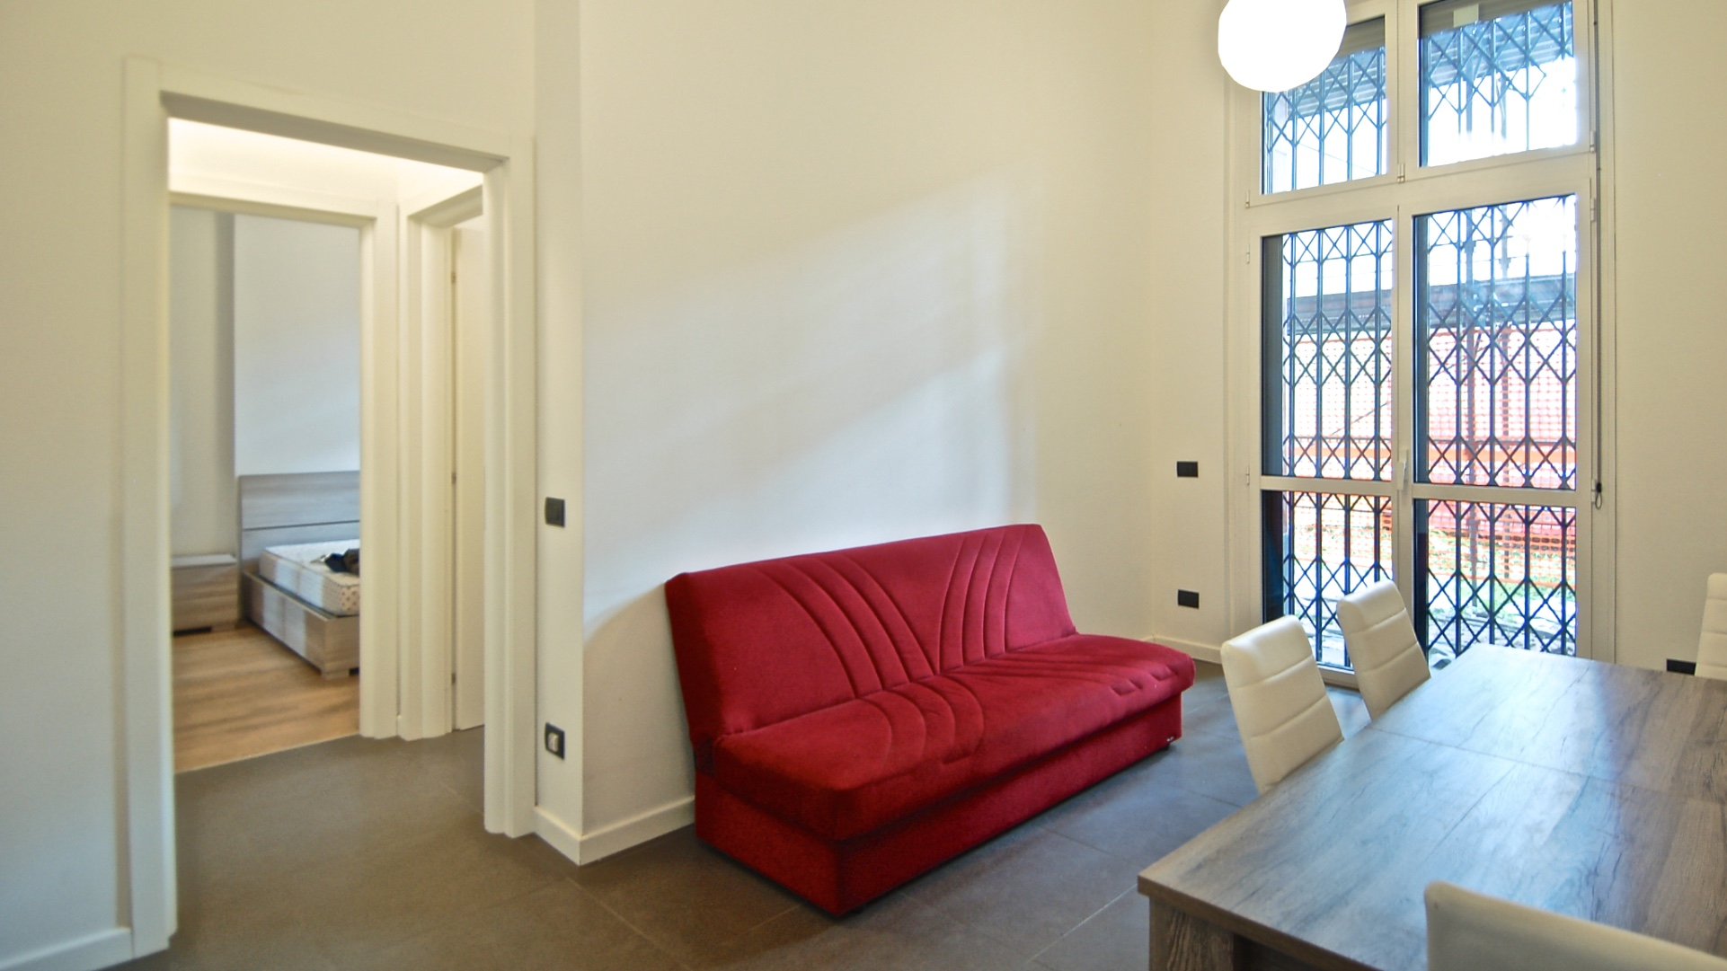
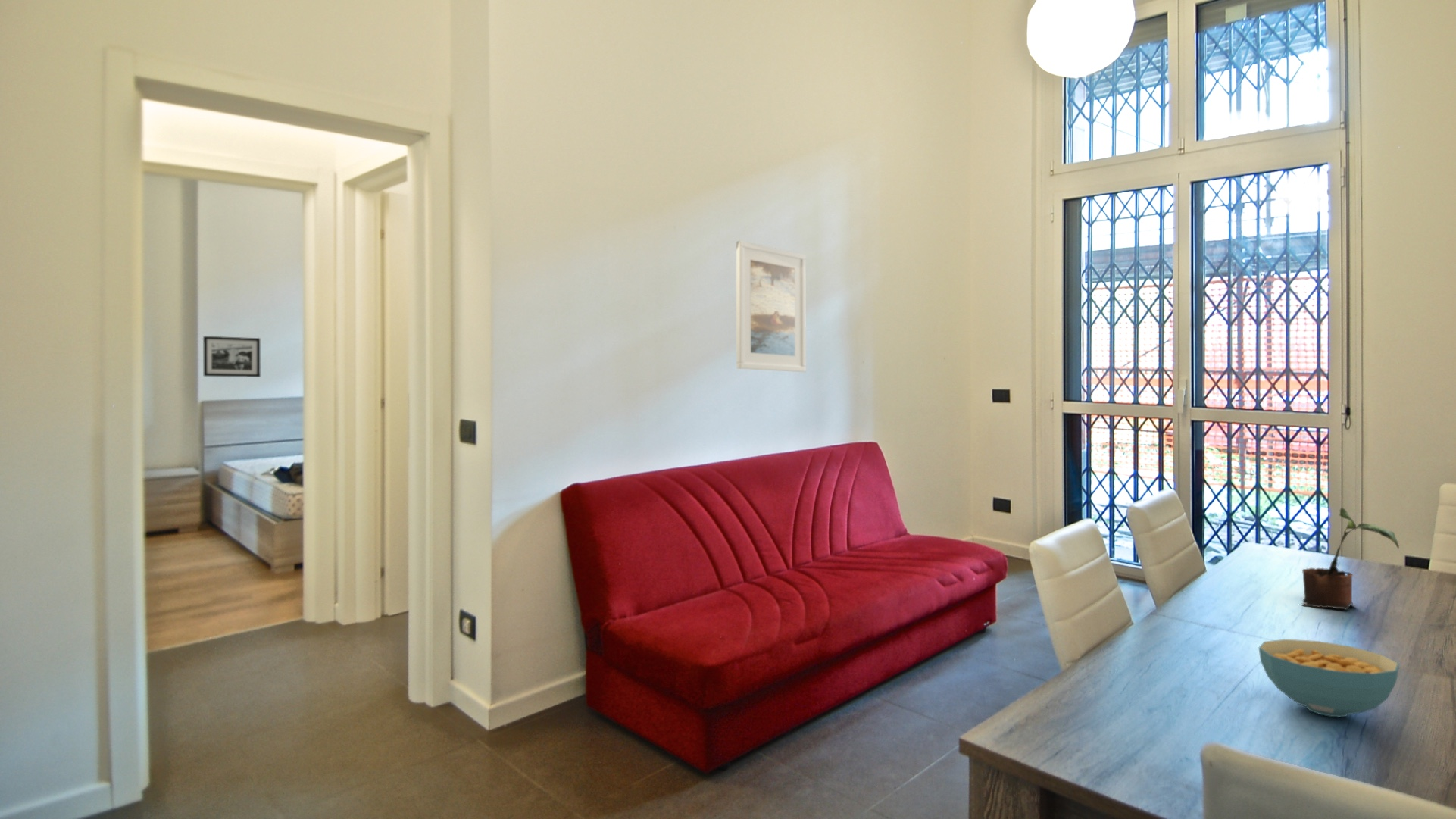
+ potted plant (1338, 556)
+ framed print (772, 309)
+ cereal bowl (1326, 683)
+ picture frame (232, 357)
